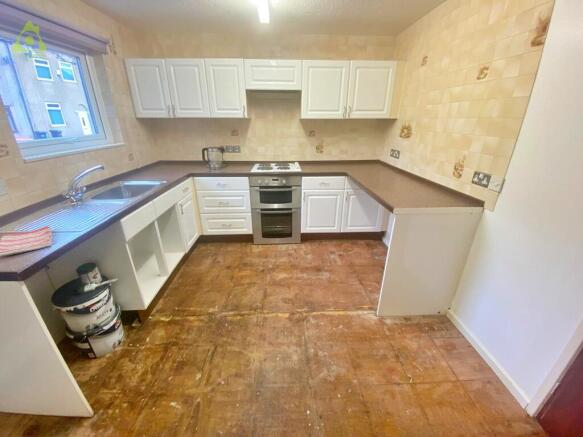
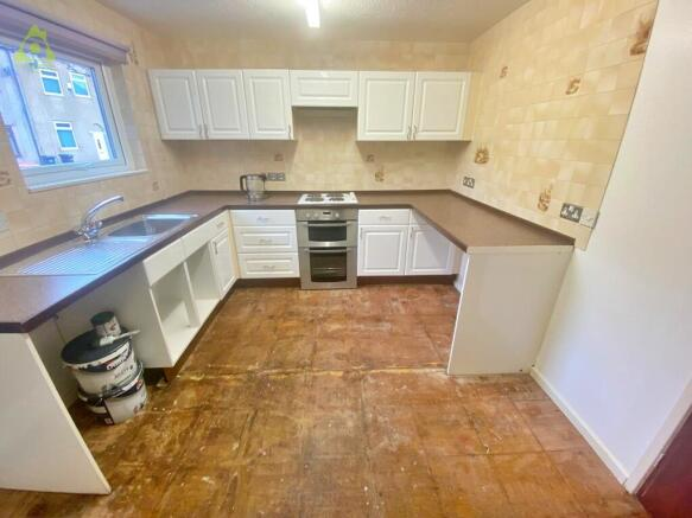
- dish towel (25, 240)
